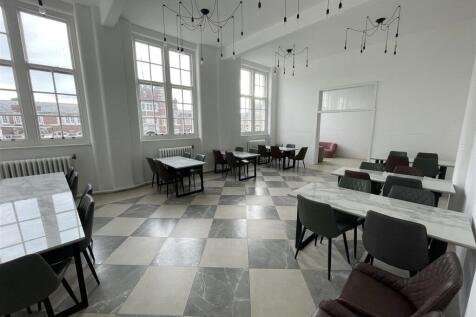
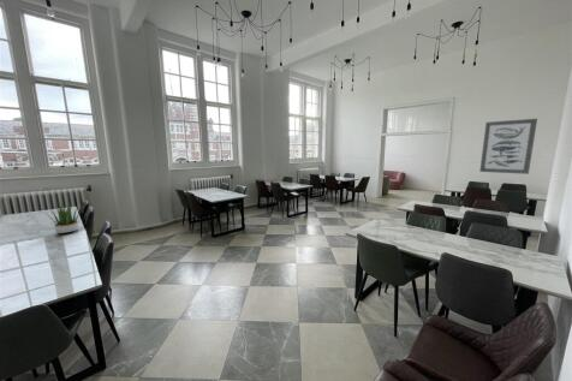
+ potted plant (65, 216)
+ wall art (506, 147)
